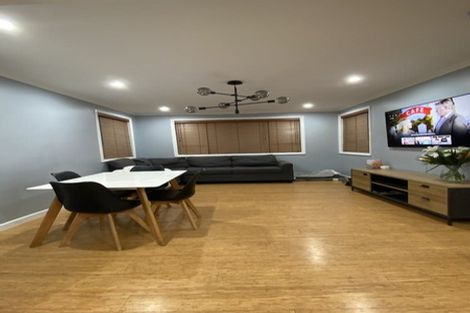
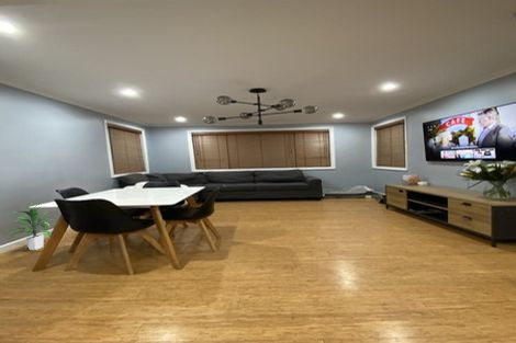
+ indoor plant (33, 226)
